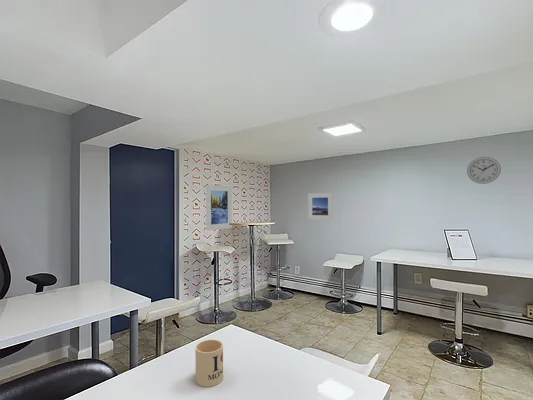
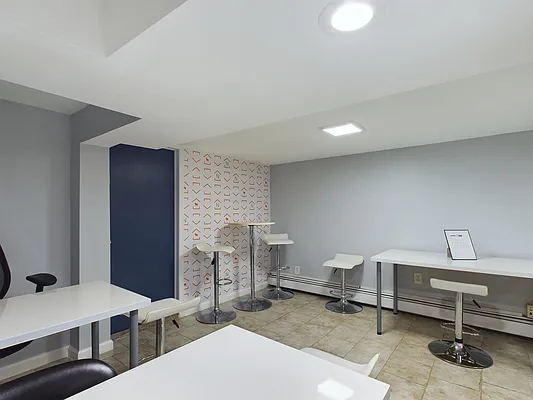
- mug (211, 359)
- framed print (219, 207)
- wall clock (483, 170)
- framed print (320, 206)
